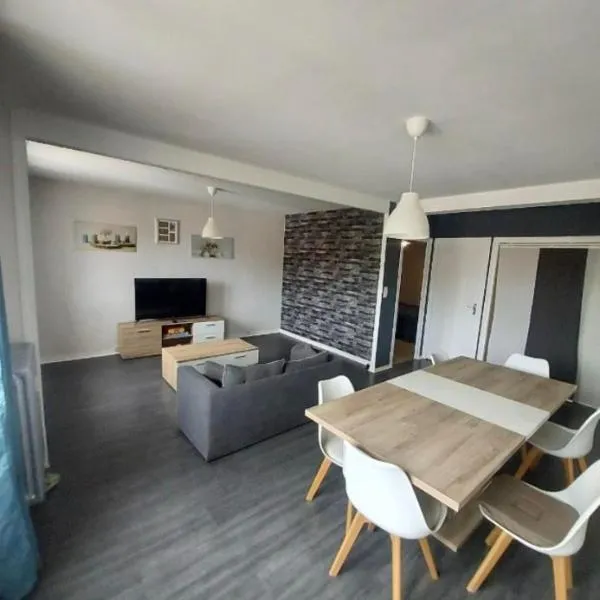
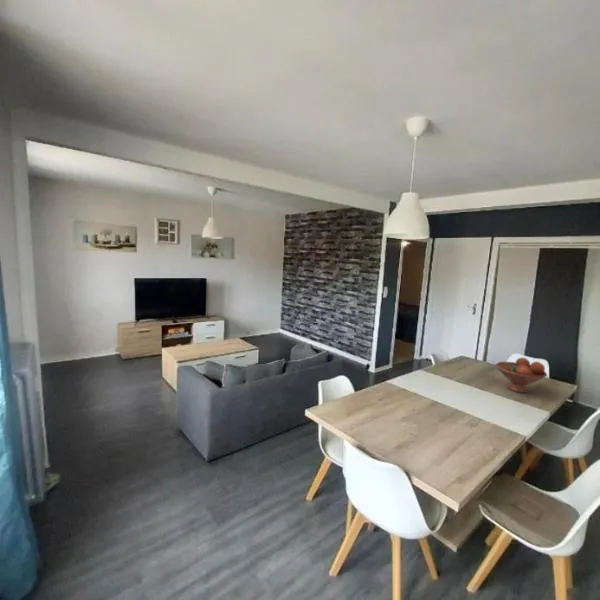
+ fruit bowl (519, 375)
